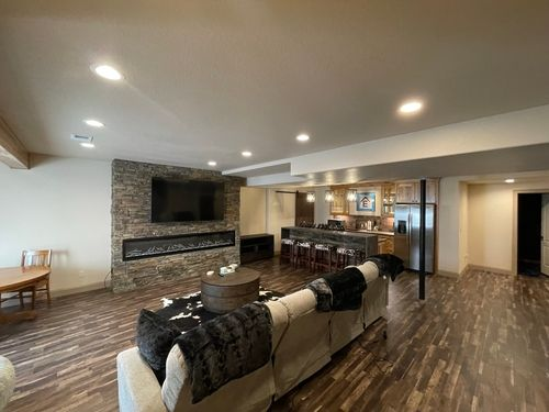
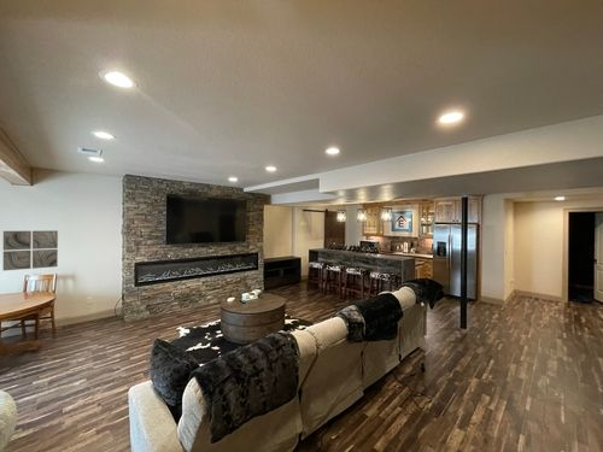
+ wall art (30, 248)
